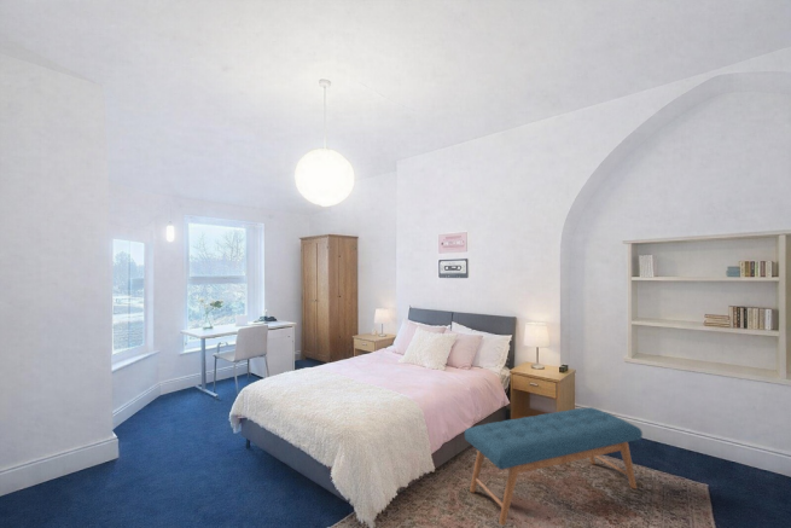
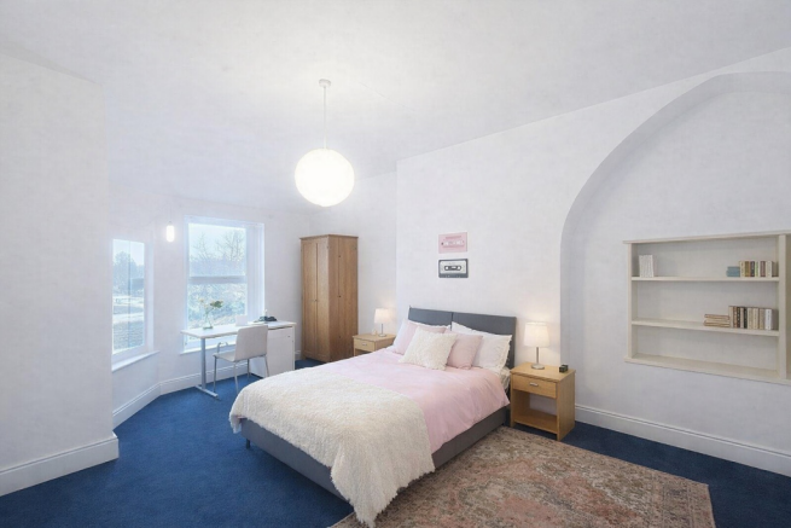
- bench (553, 456)
